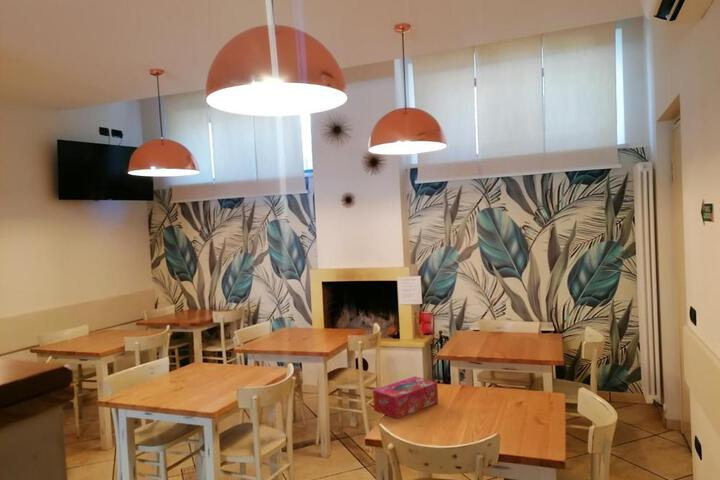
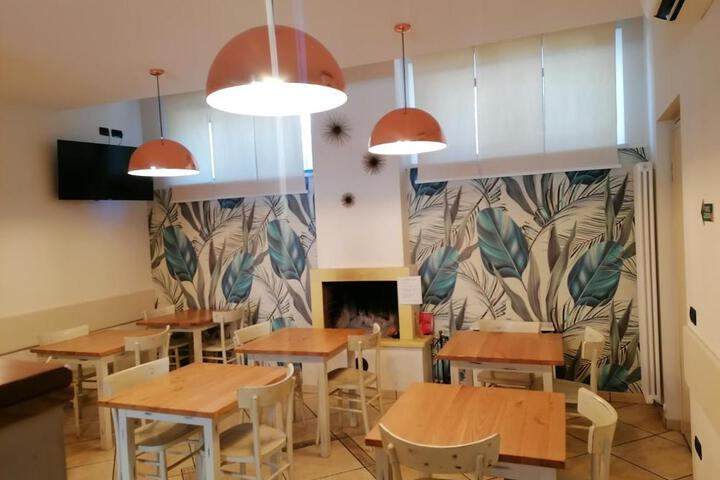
- tissue box (406, 396)
